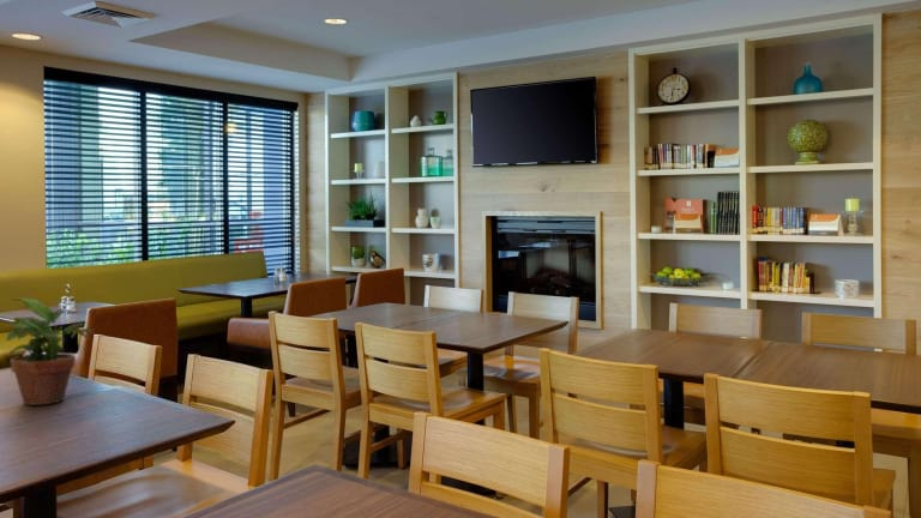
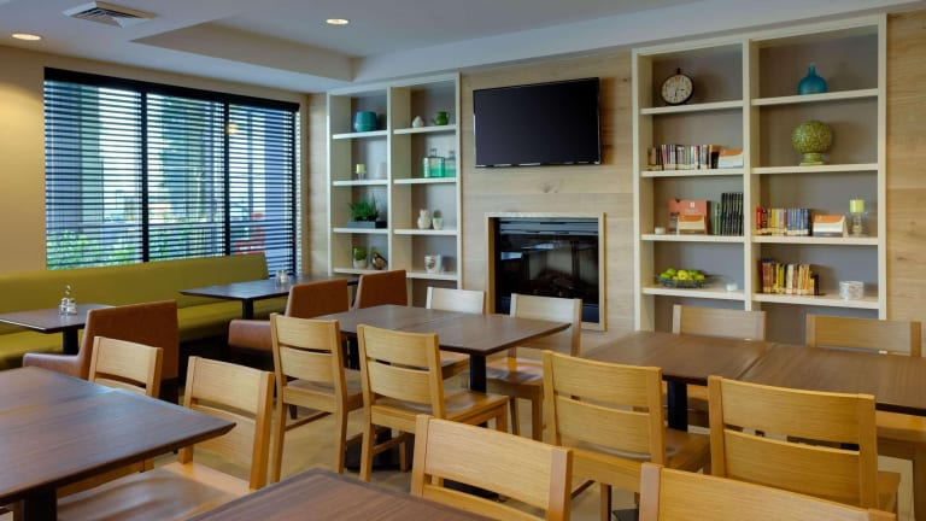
- potted plant (52, 349)
